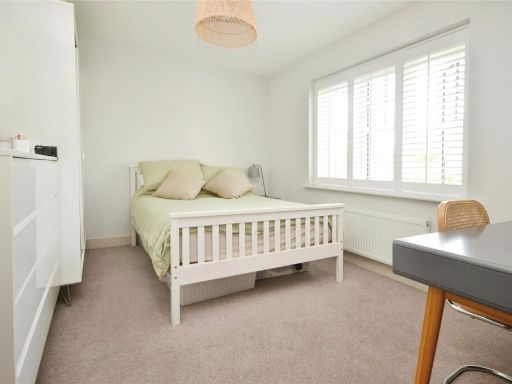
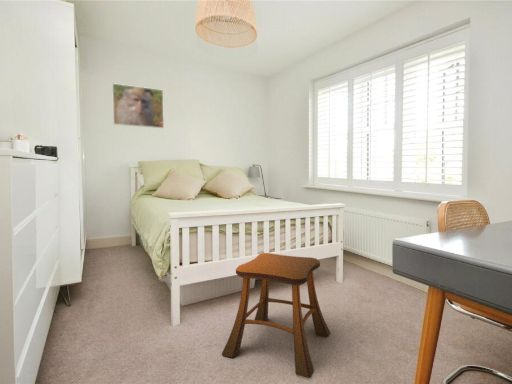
+ stool (279, 302)
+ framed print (138, 106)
